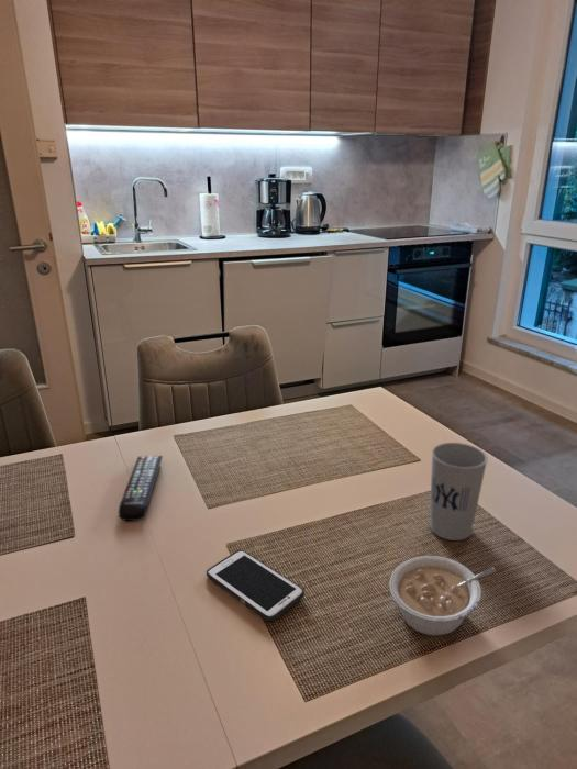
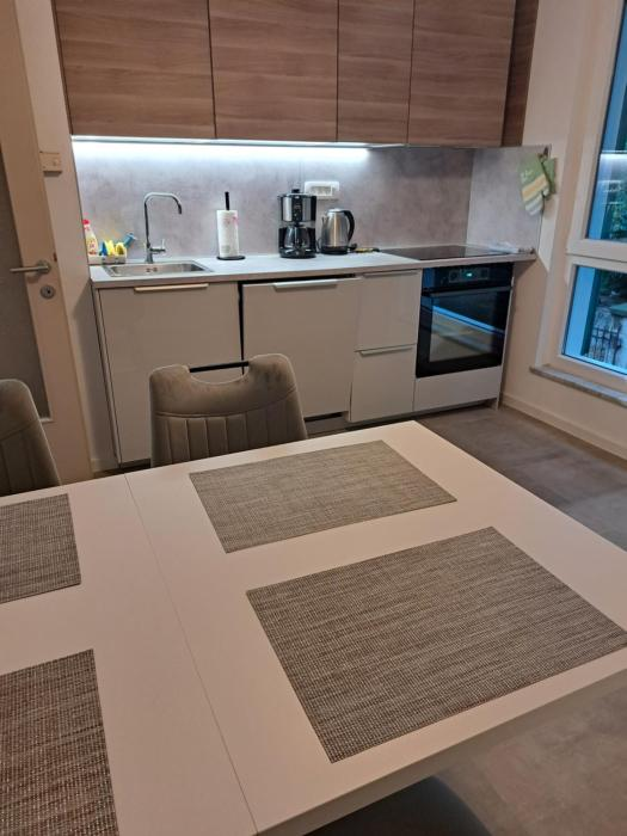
- cell phone (254, 582)
- legume (435, 593)
- cup (454, 492)
- remote control (142, 482)
